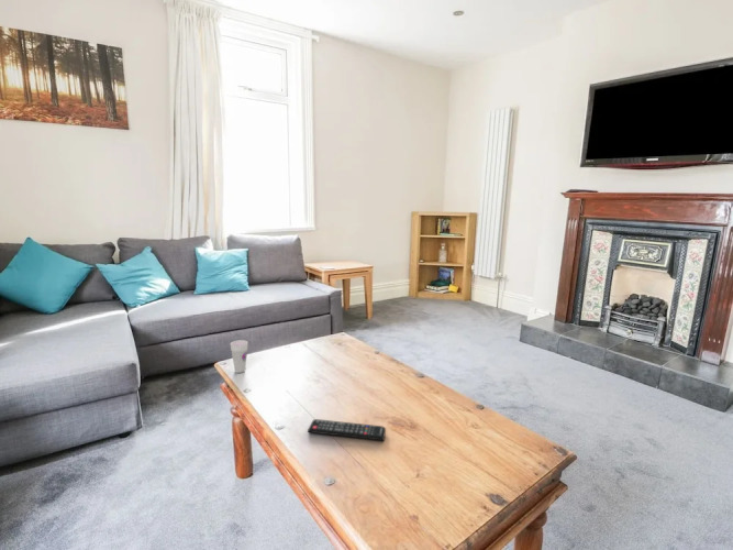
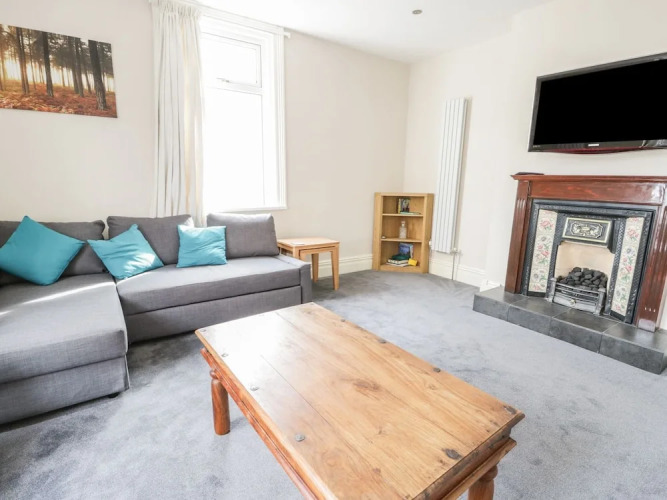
- remote control (346, 430)
- cup (240, 356)
